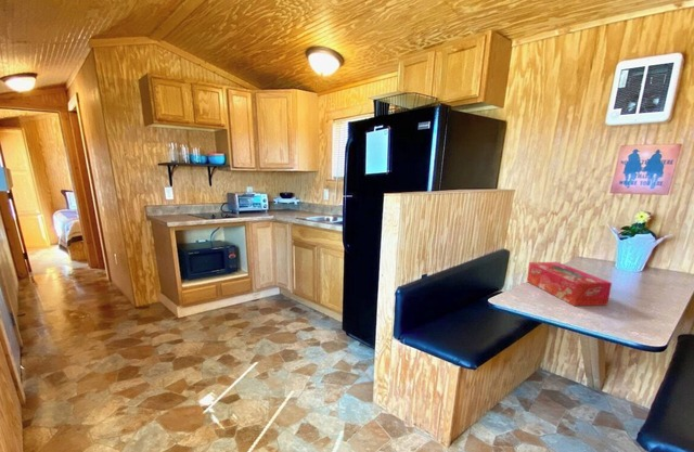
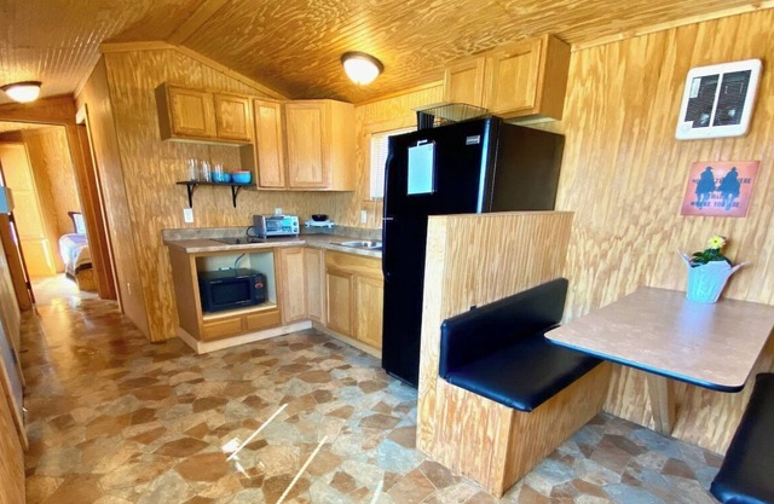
- tissue box (565, 282)
